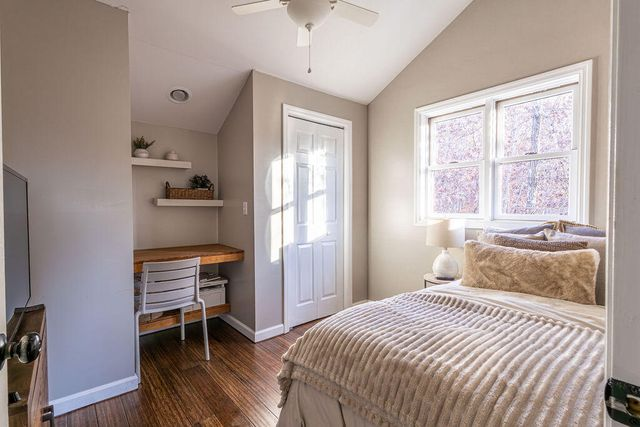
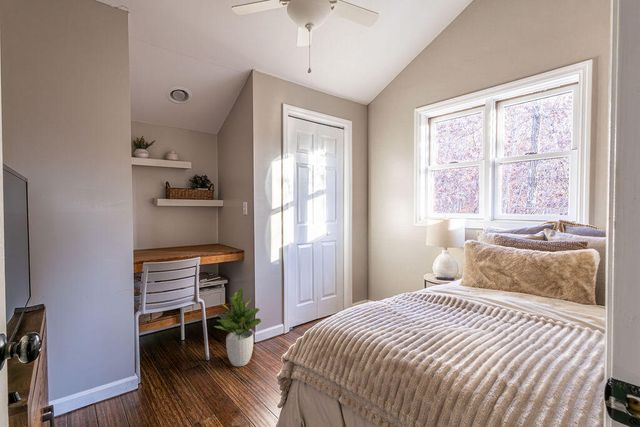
+ potted plant (239, 326)
